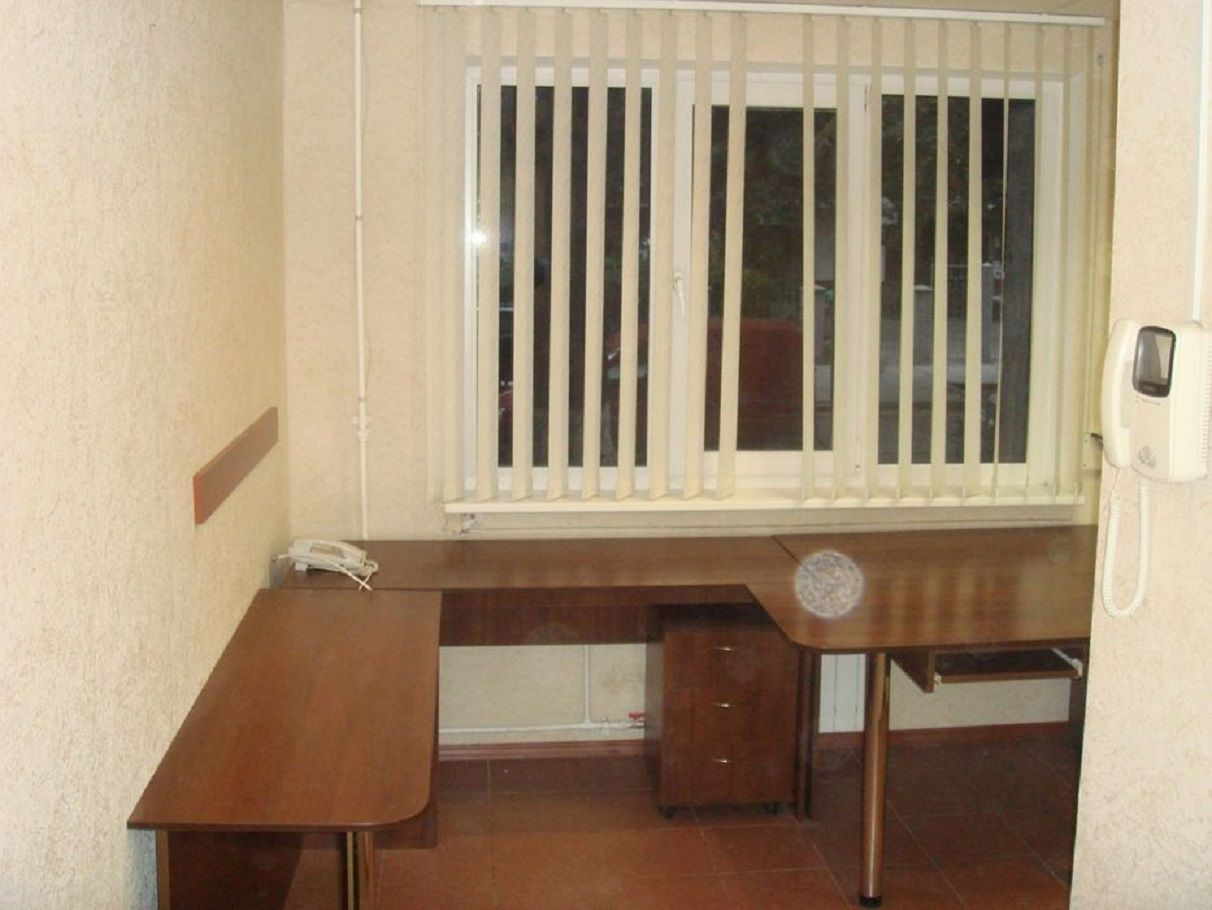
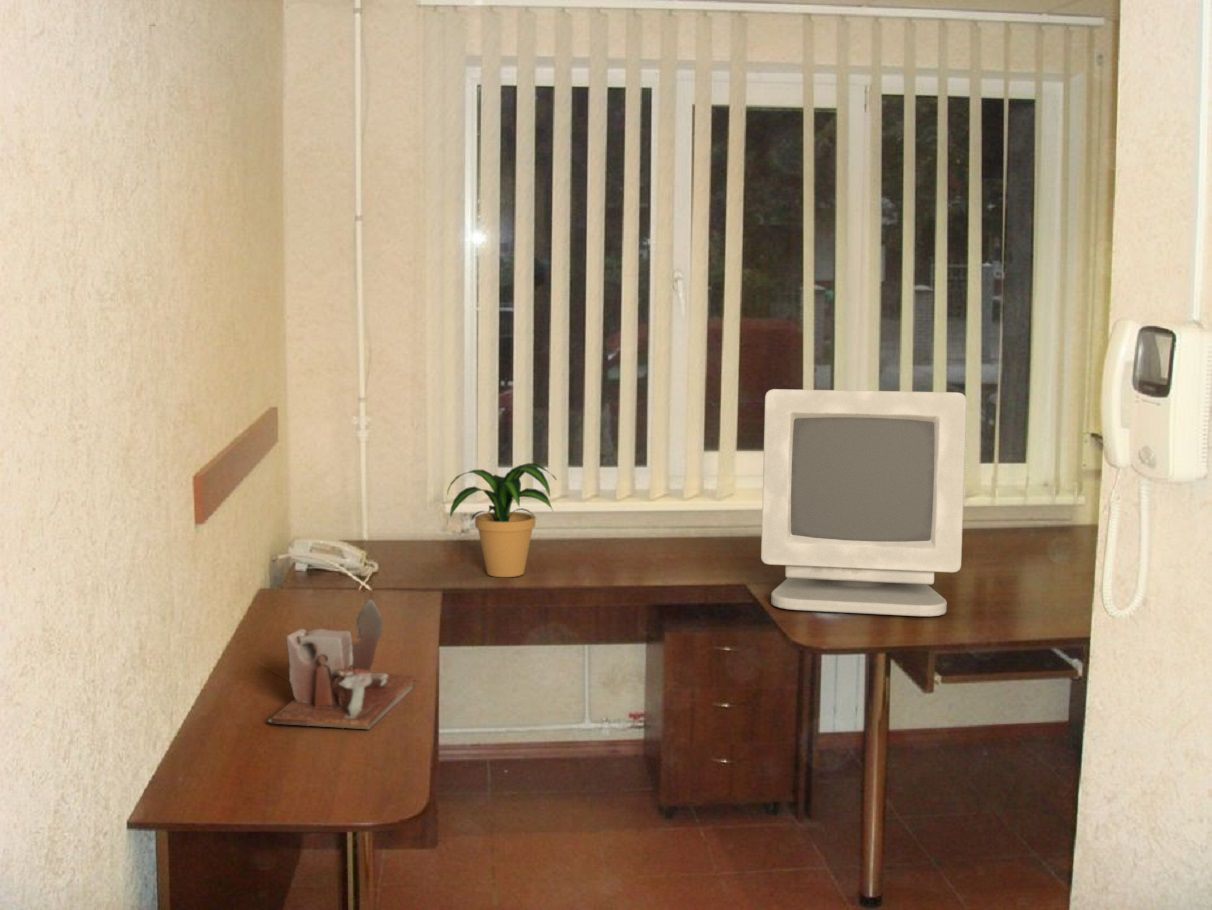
+ computer monitor (859, 488)
+ potted plant (506, 519)
+ desk organizer (348, 652)
